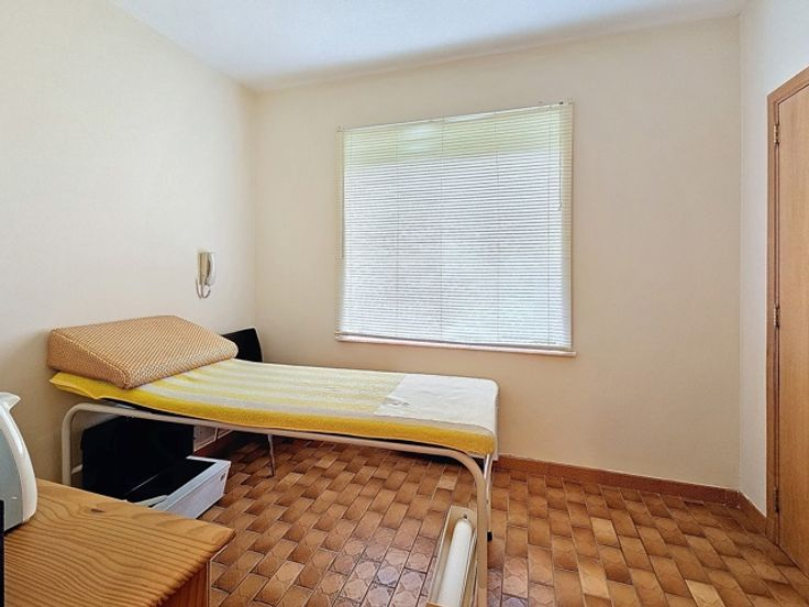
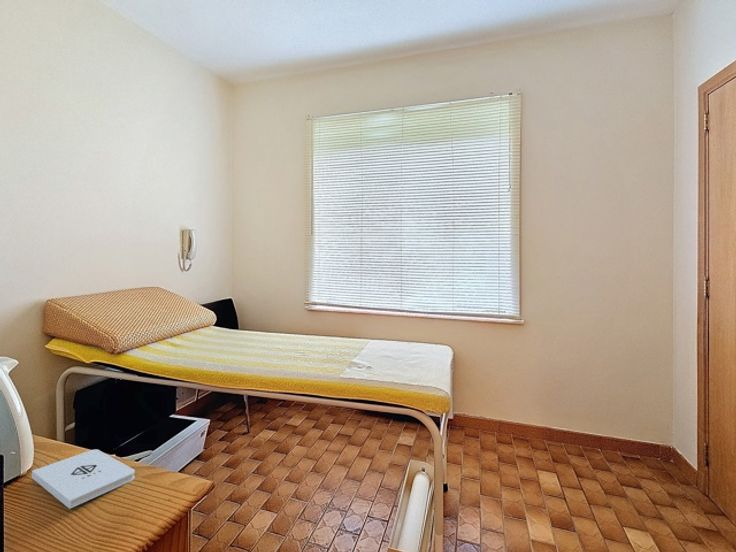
+ notepad (84, 474)
